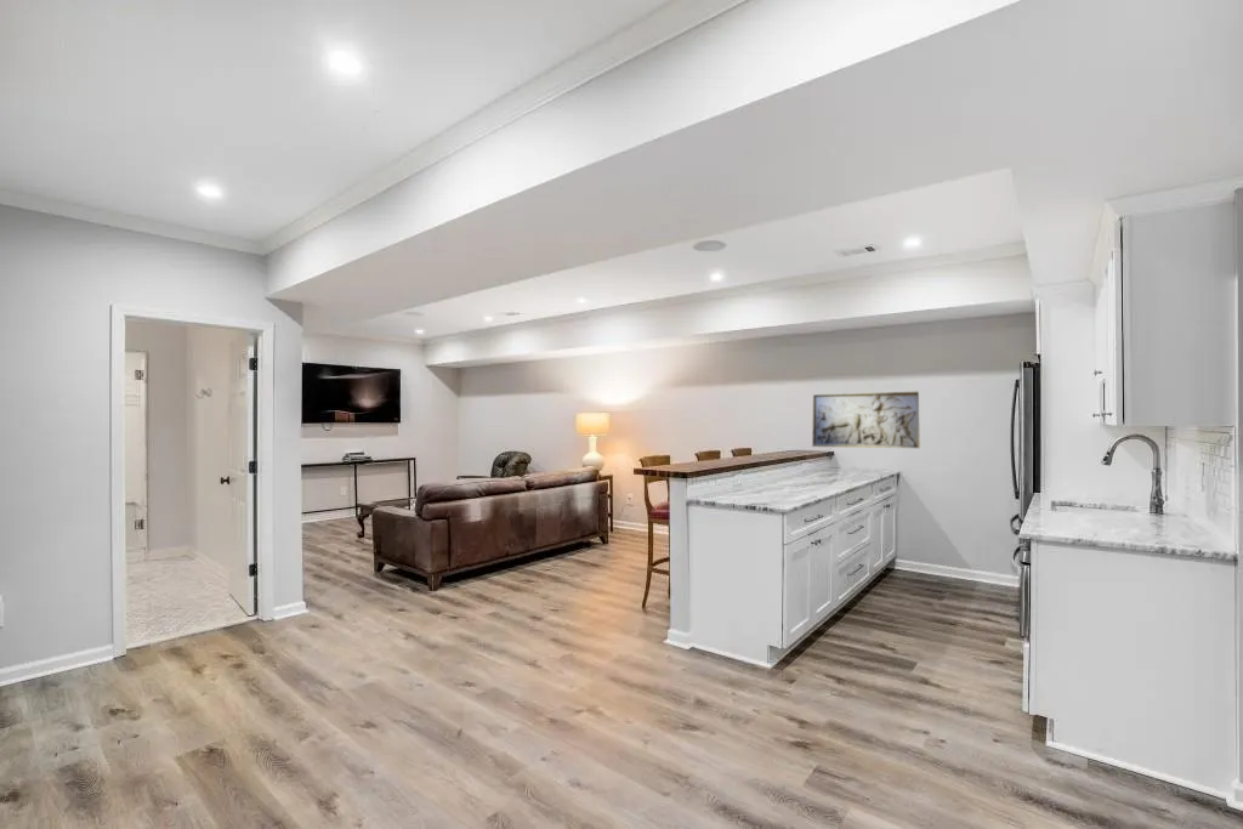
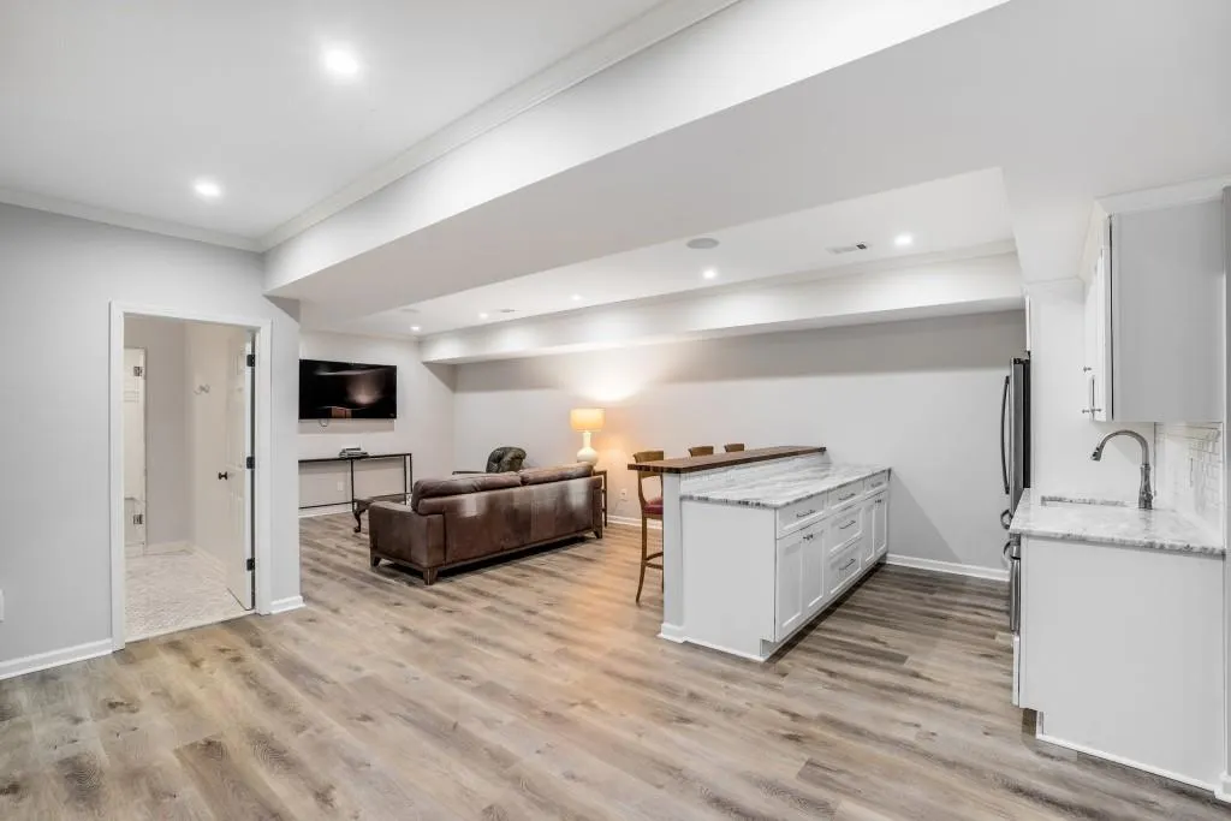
- relief sculpture (862, 420)
